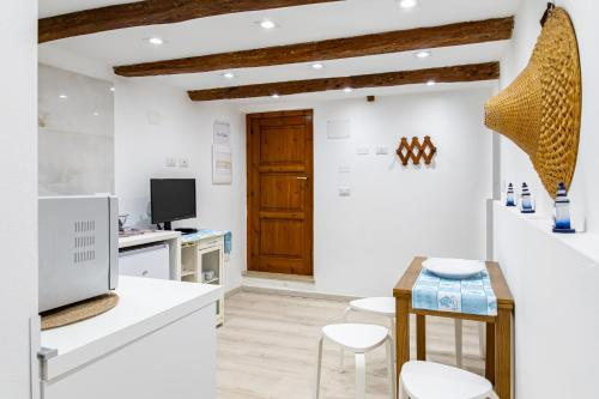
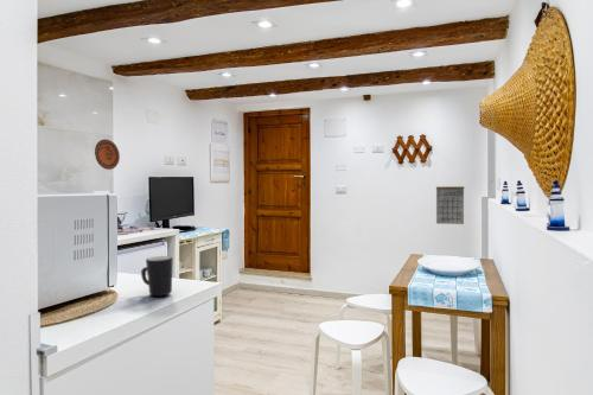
+ decorative plate (107, 154)
+ calendar (449, 200)
+ mug (155, 275)
